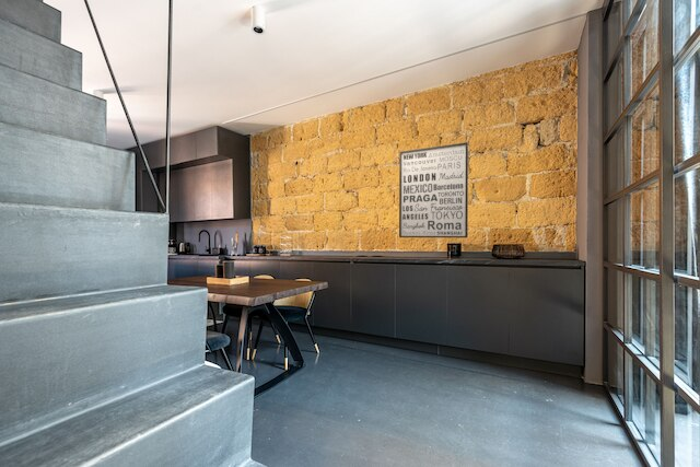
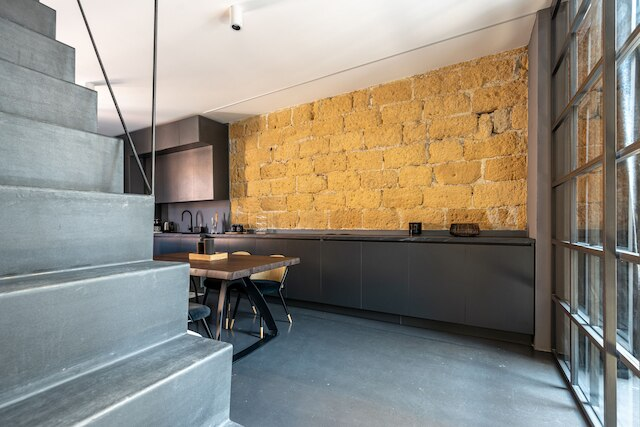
- wall art (431, 192)
